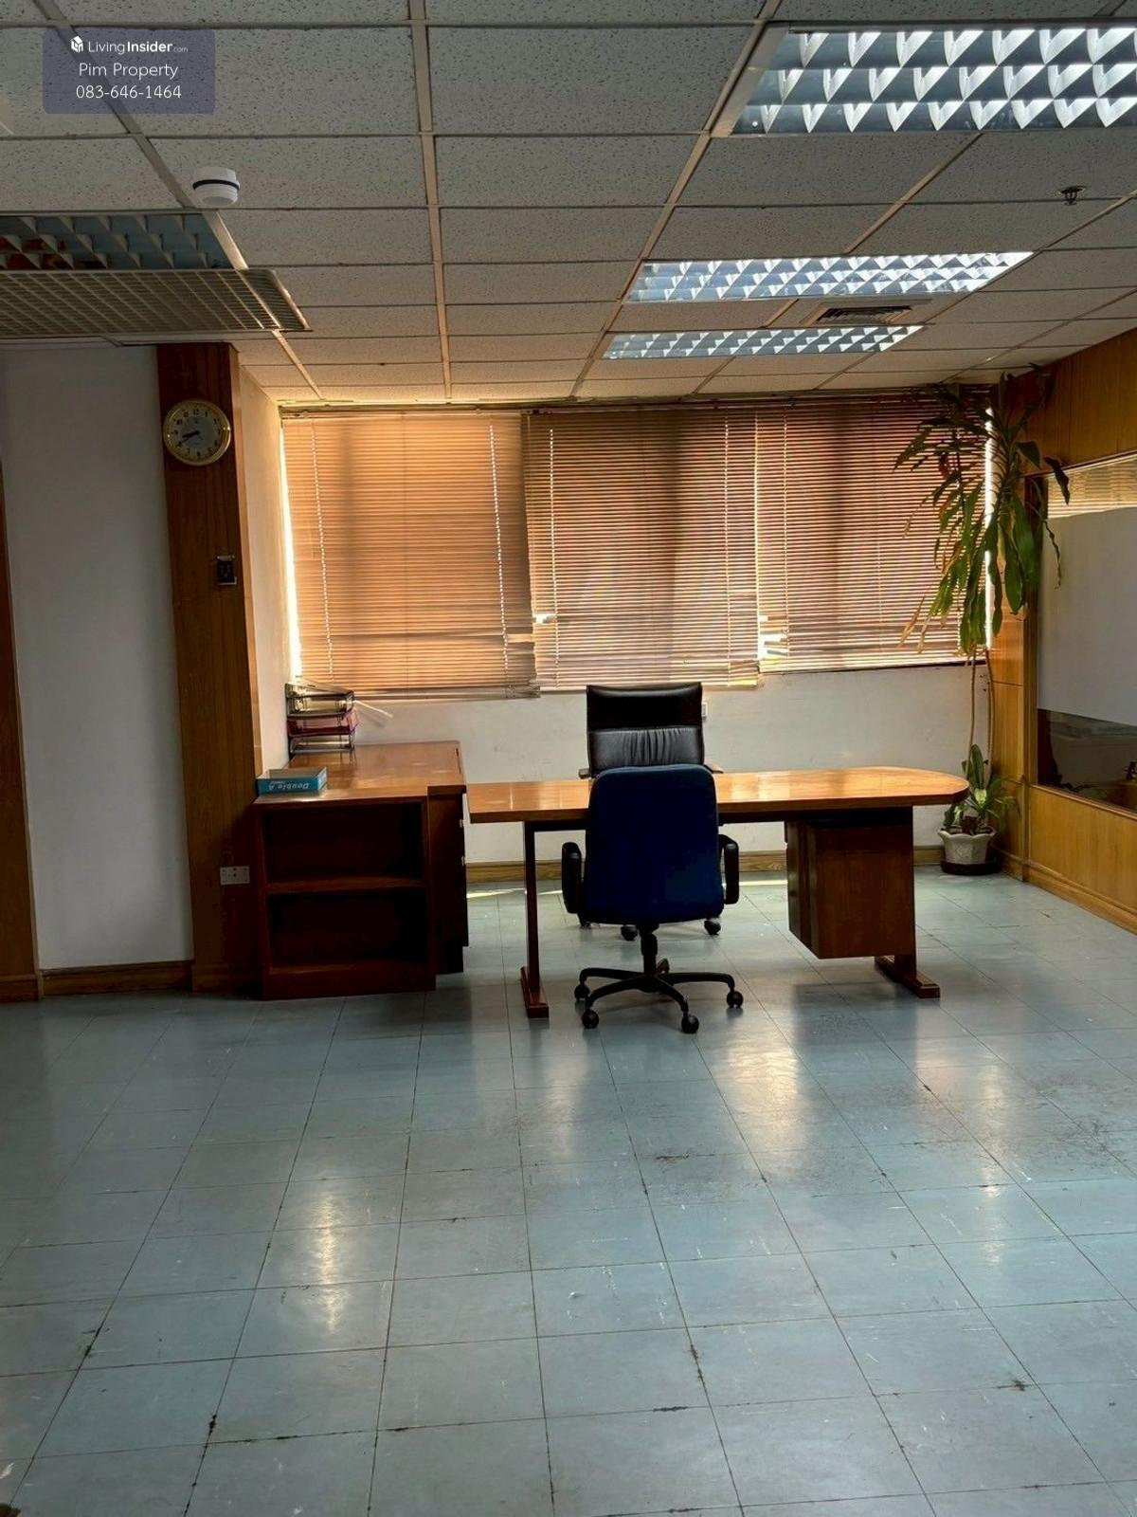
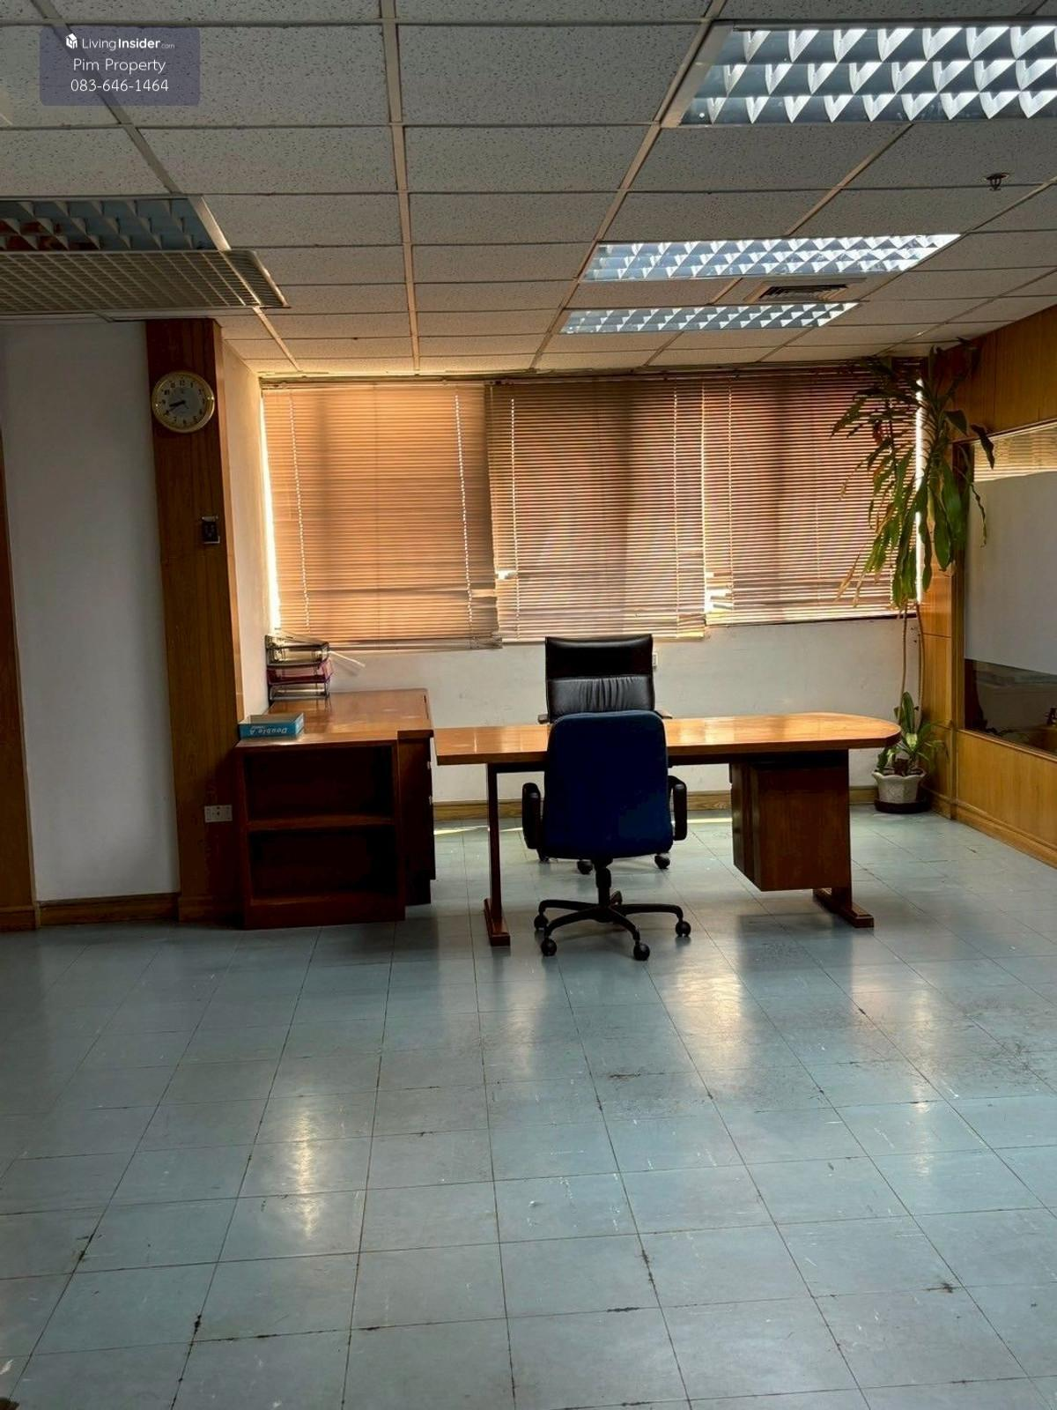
- smoke detector (215, 186)
